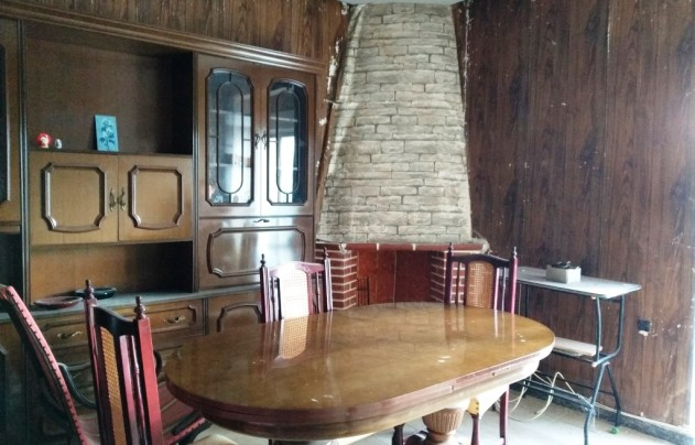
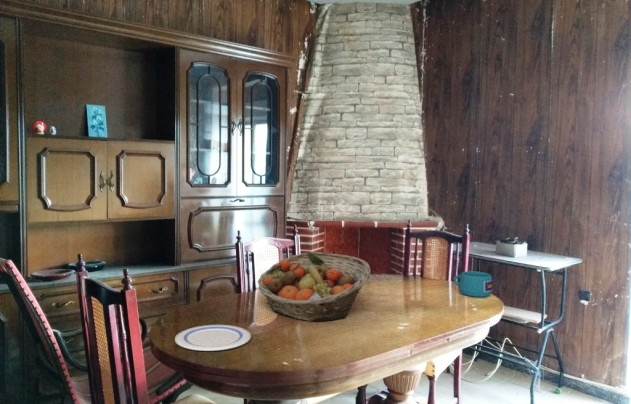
+ fruit basket (313, 284)
+ cup (472, 283)
+ plate (213, 337)
